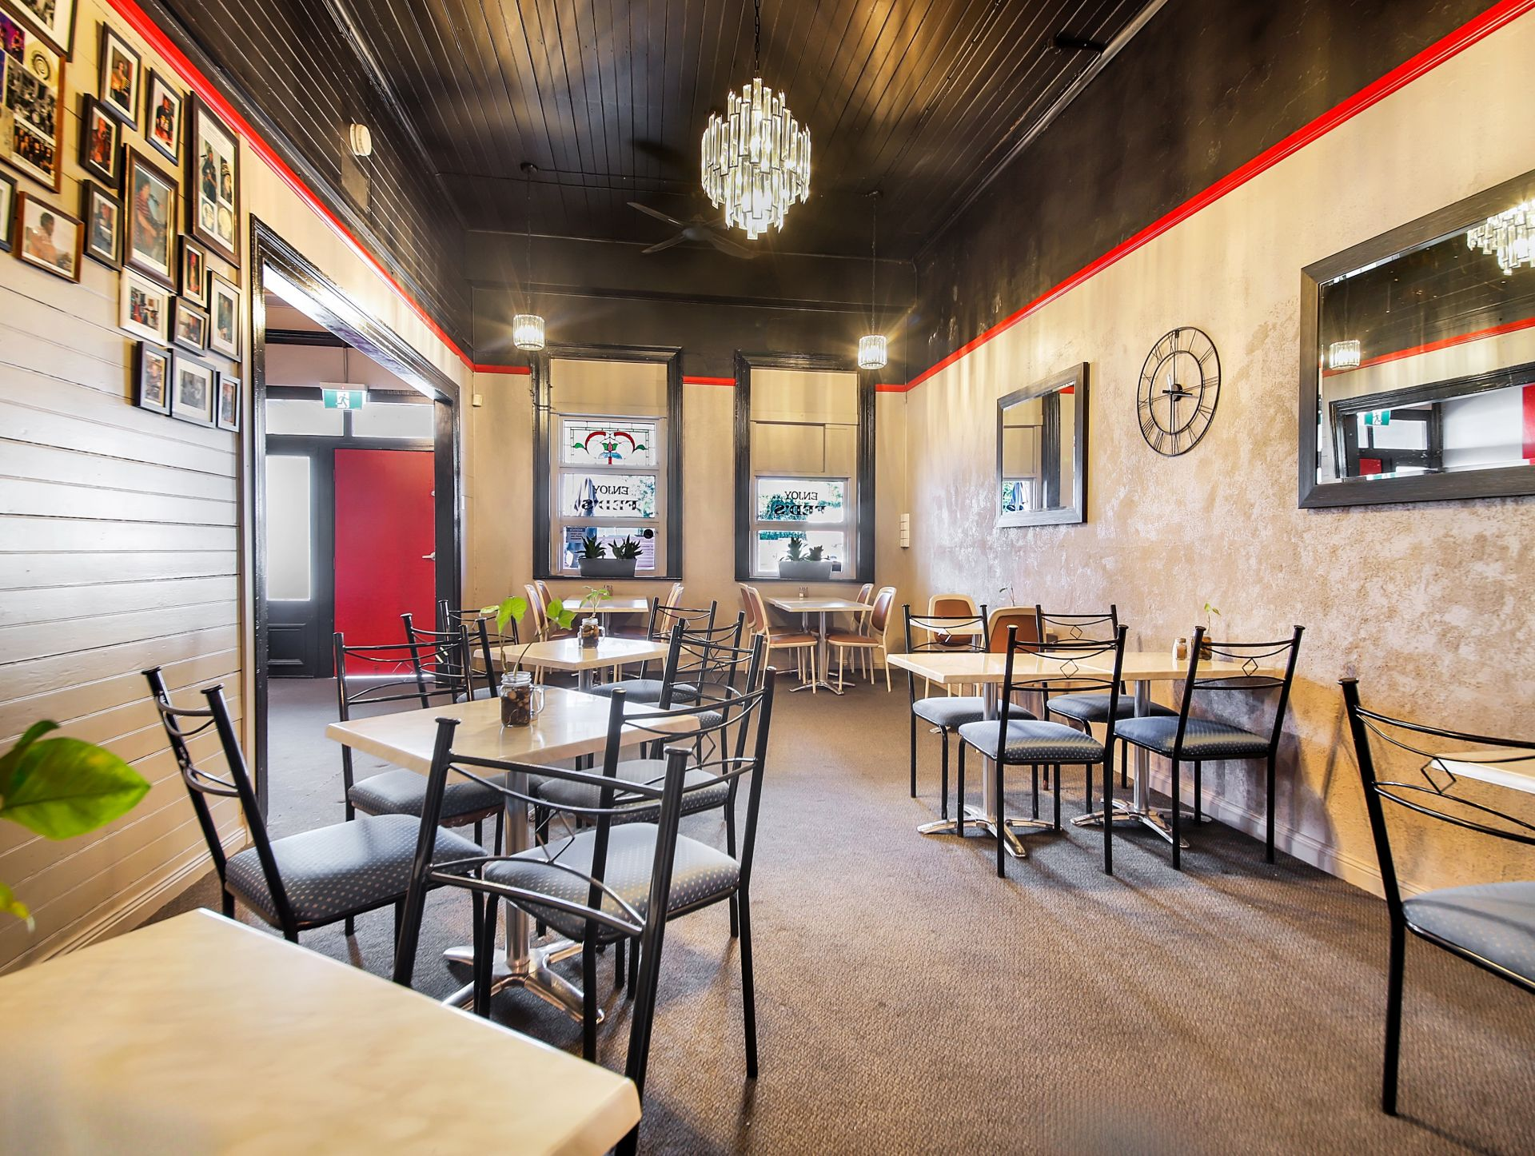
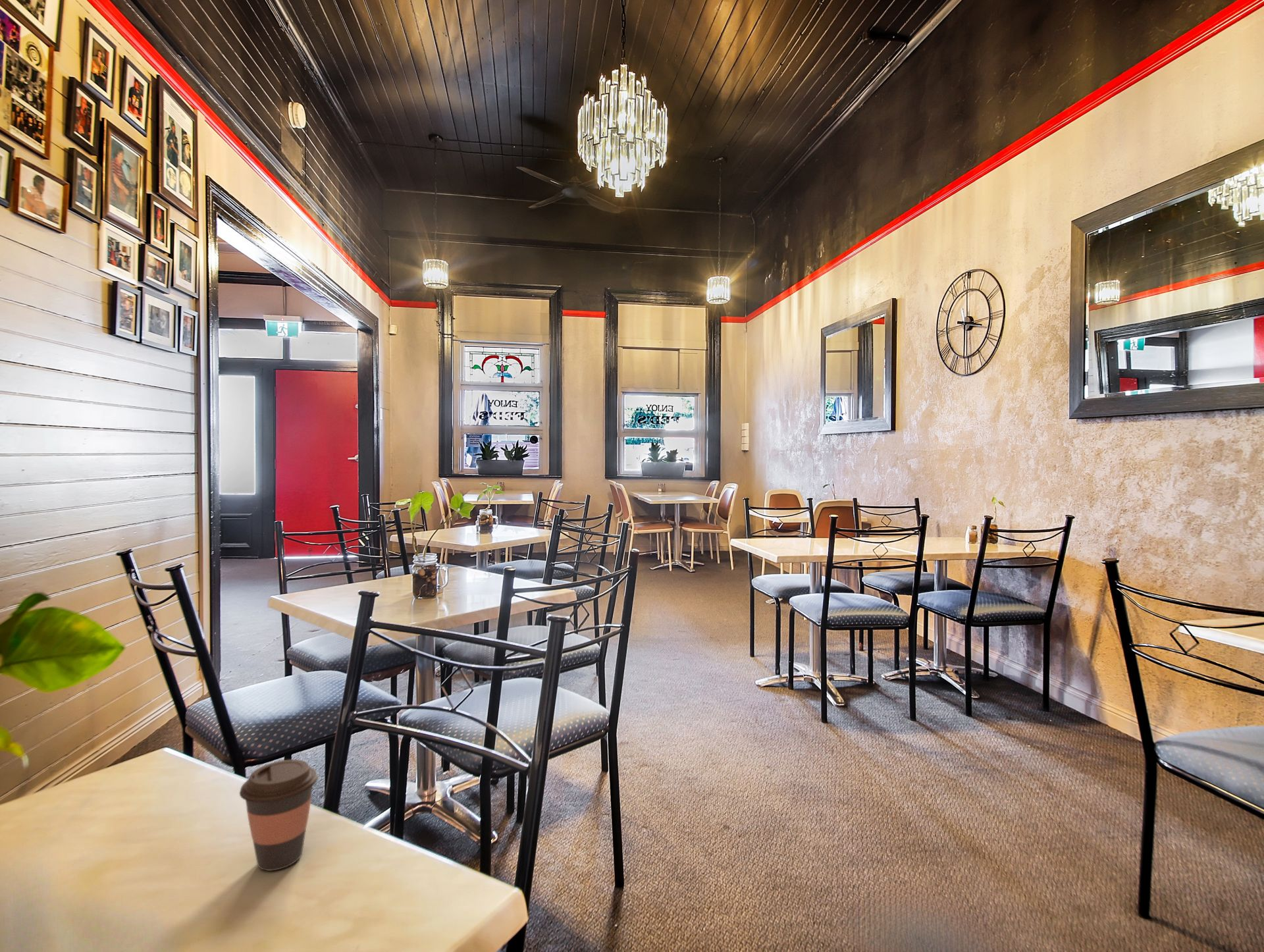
+ coffee cup (280, 815)
